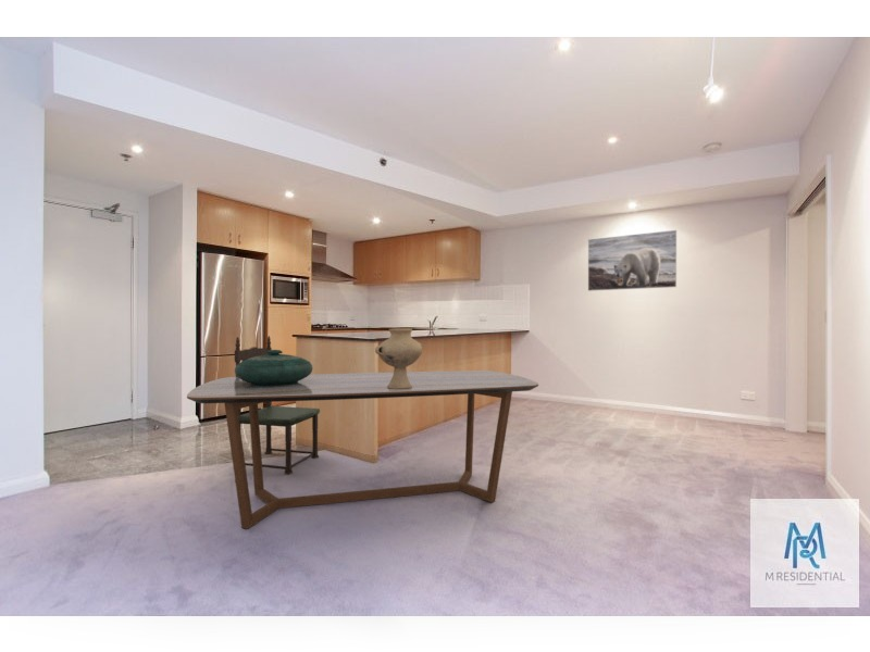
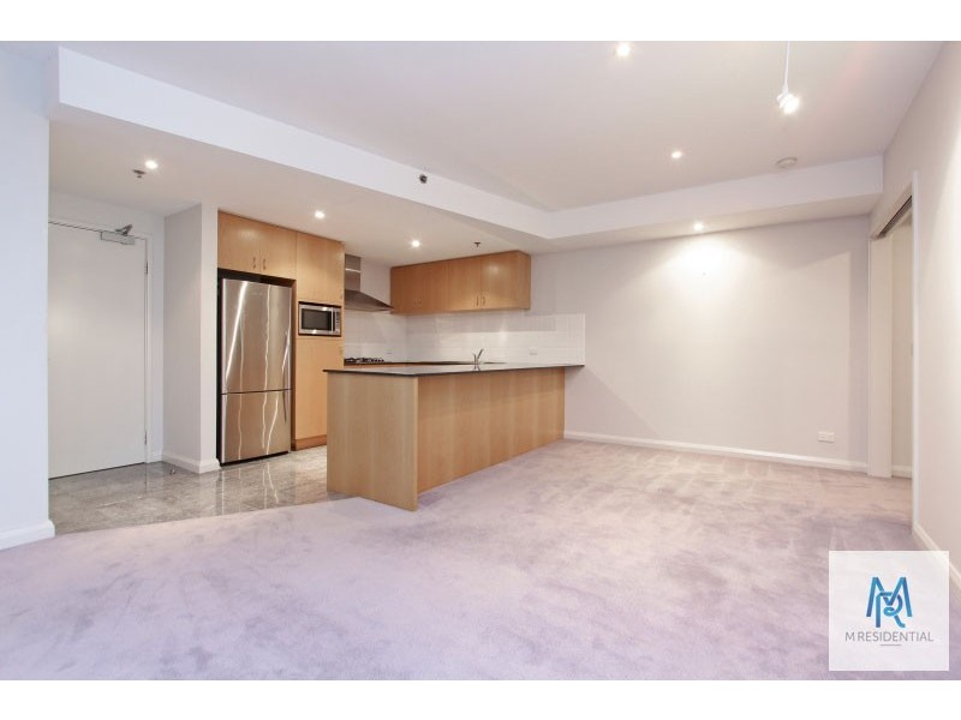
- vase (399, 356)
- decorative bowl (274, 365)
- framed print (630, 262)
- dining chair (271, 402)
- dining table (372, 398)
